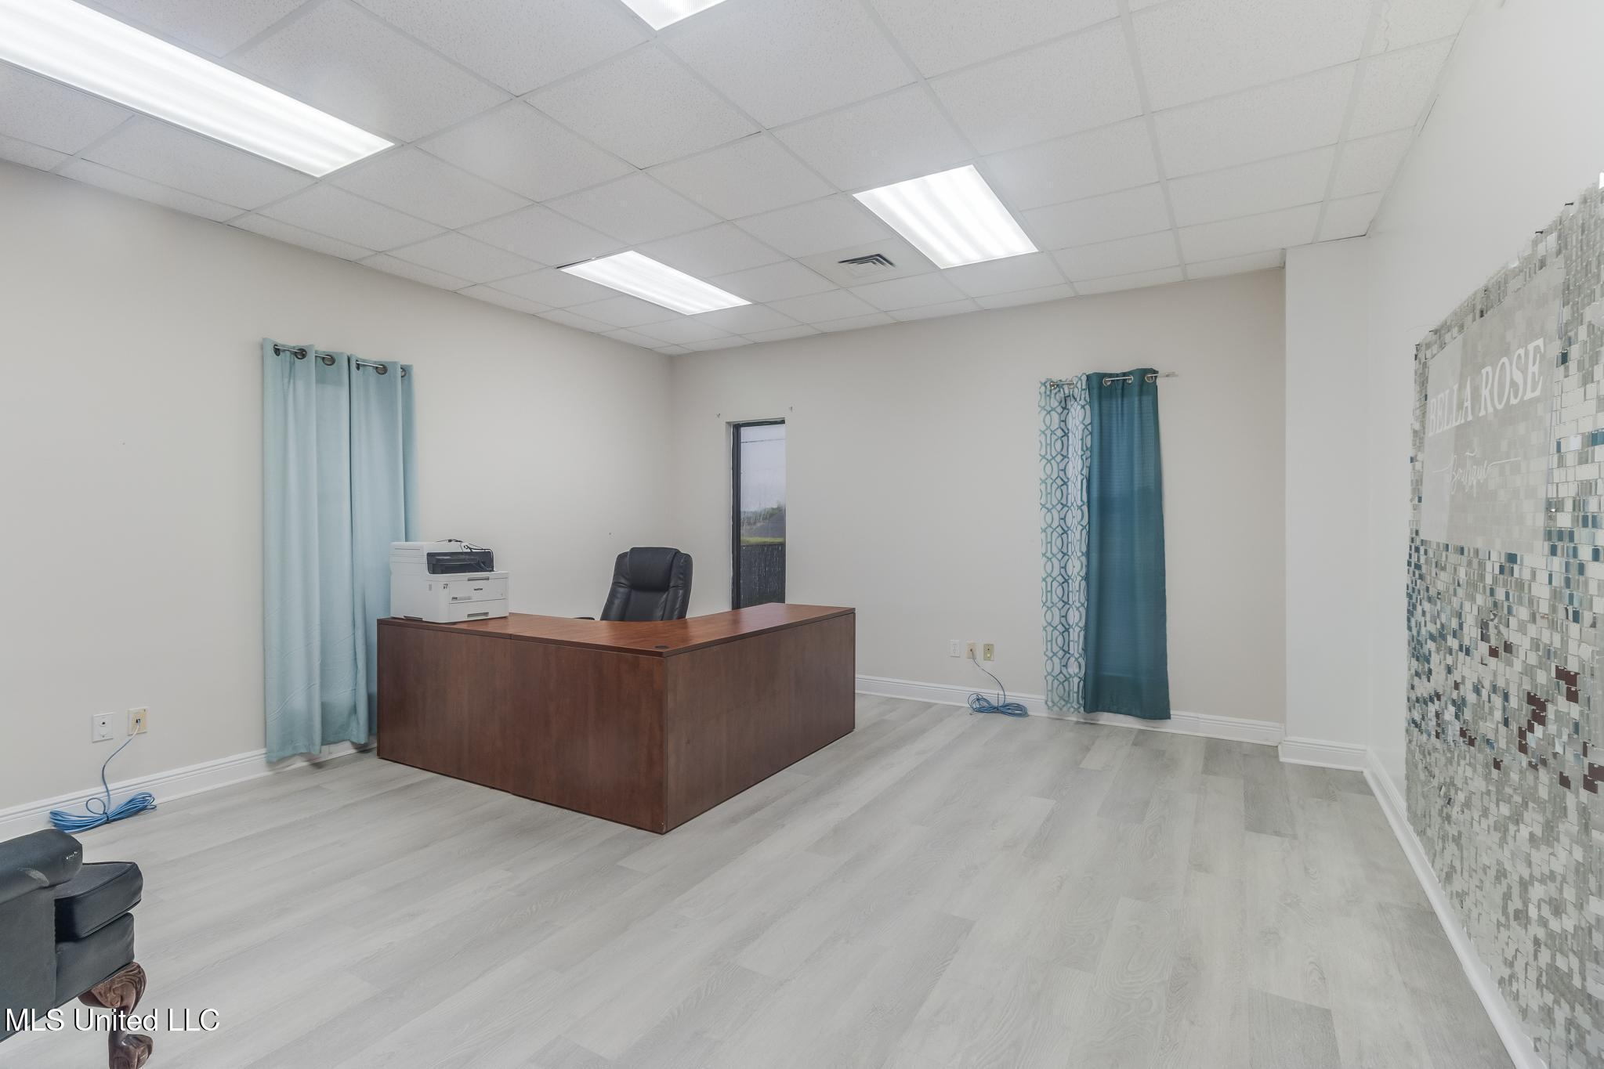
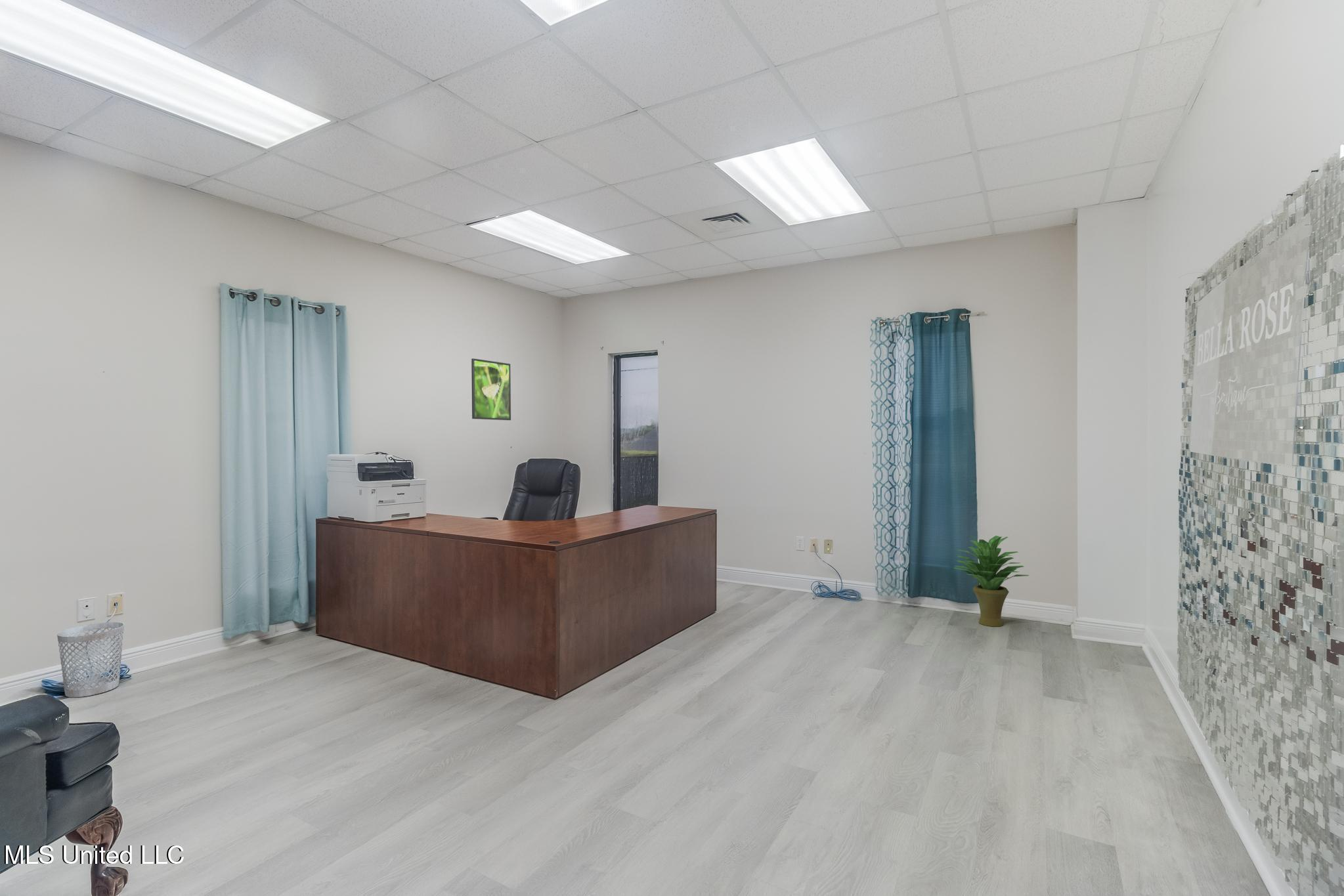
+ potted plant (991, 578)
+ wastebasket (92, 659)
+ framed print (492, 390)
